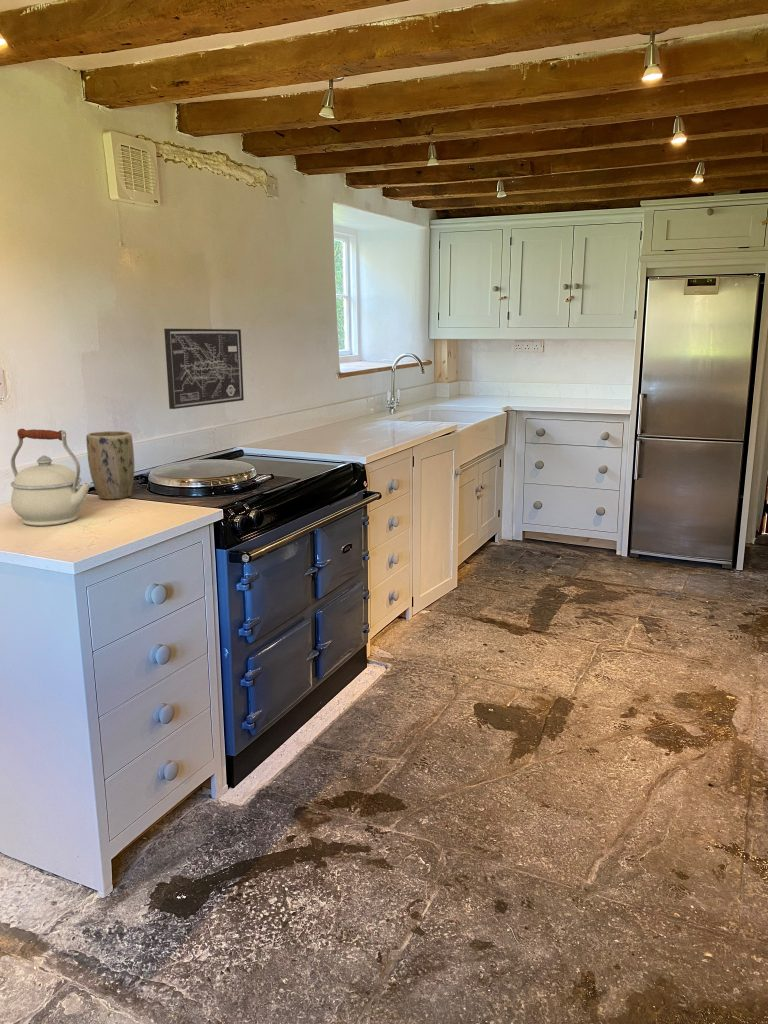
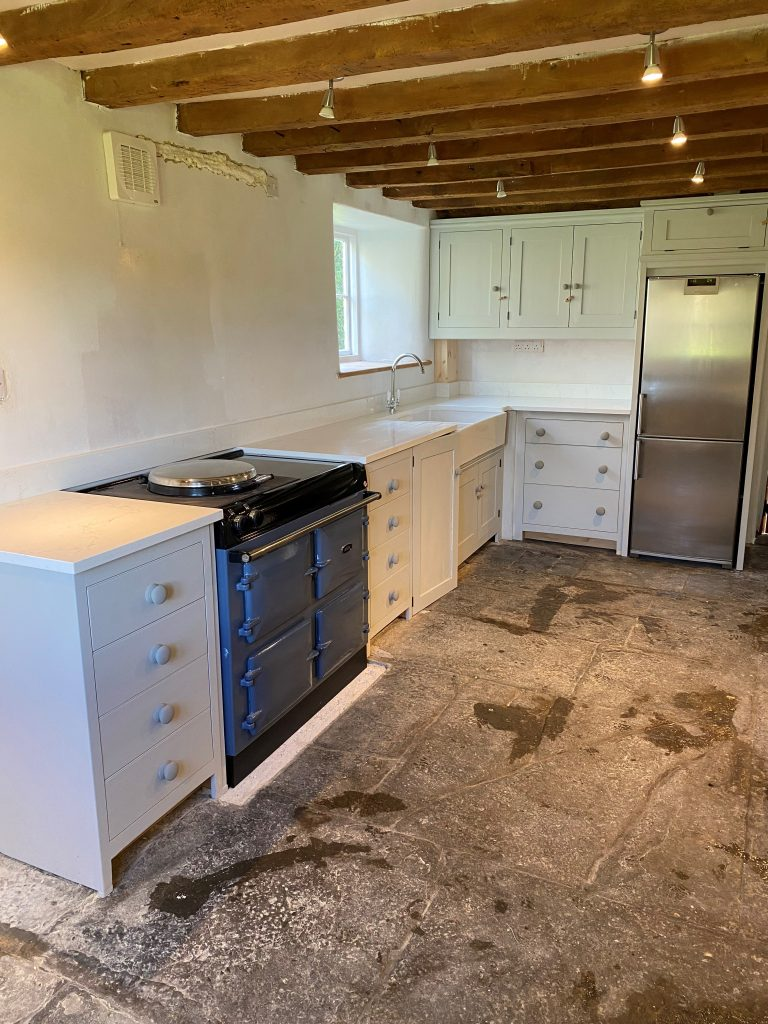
- kettle (50, 475)
- plant pot (111, 465)
- wall art (206, 367)
